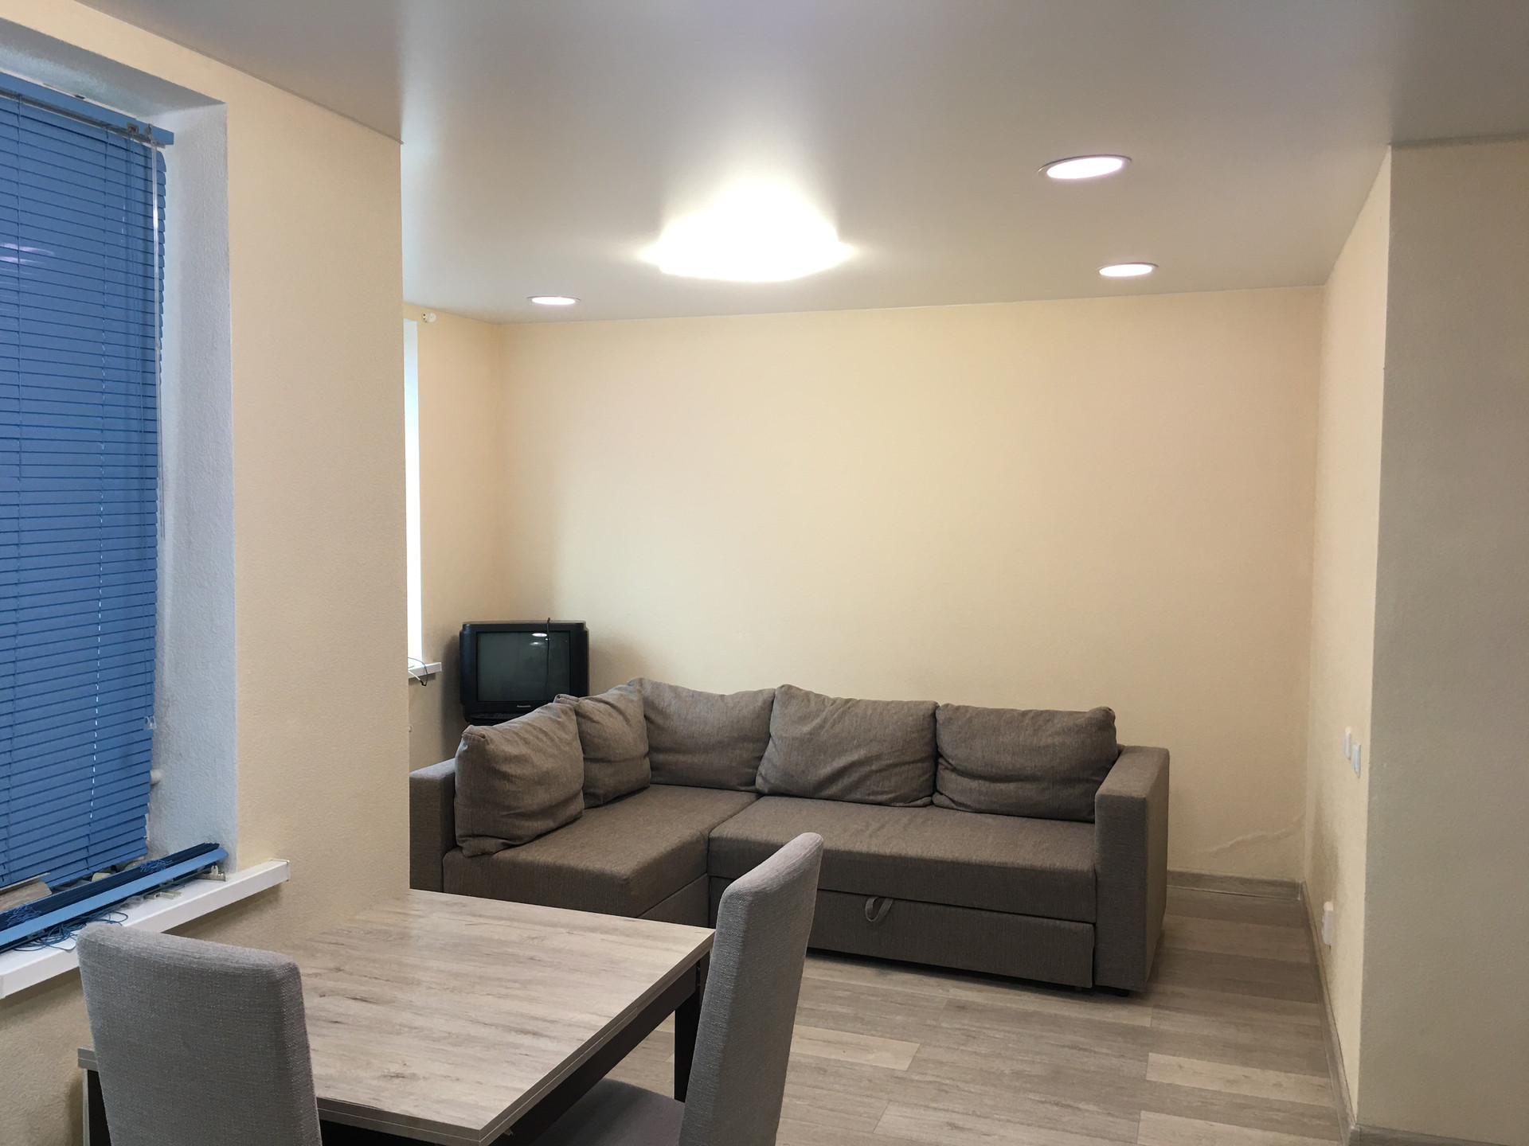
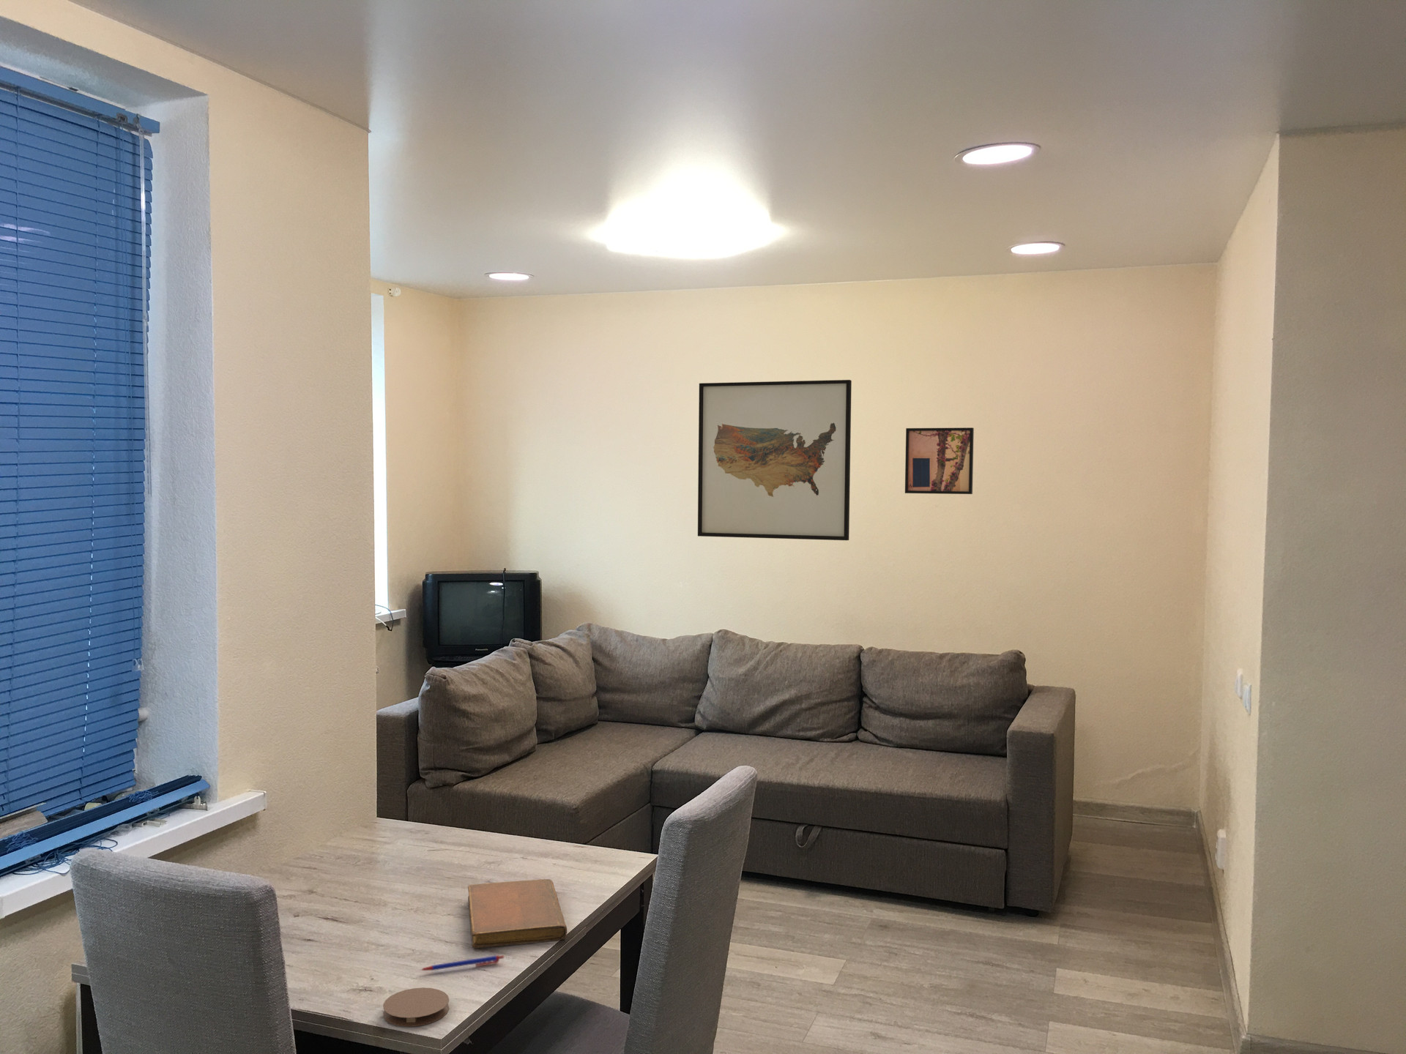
+ wall art (773, 459)
+ wall art (939, 461)
+ pen (462, 962)
+ notebook (515, 910)
+ coaster (416, 1006)
